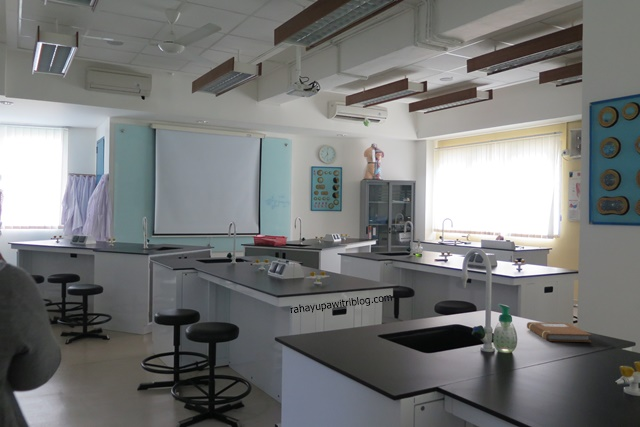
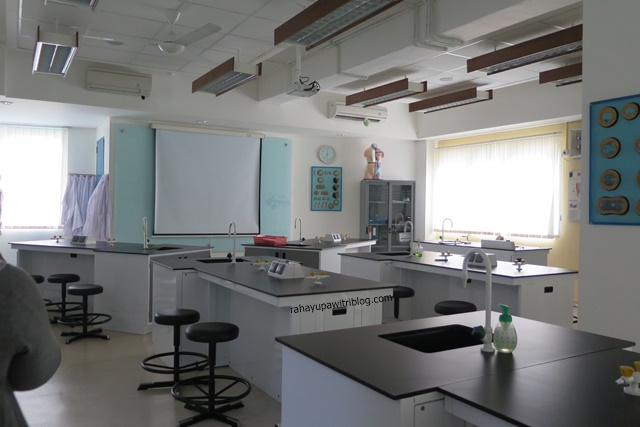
- notebook (556, 331)
